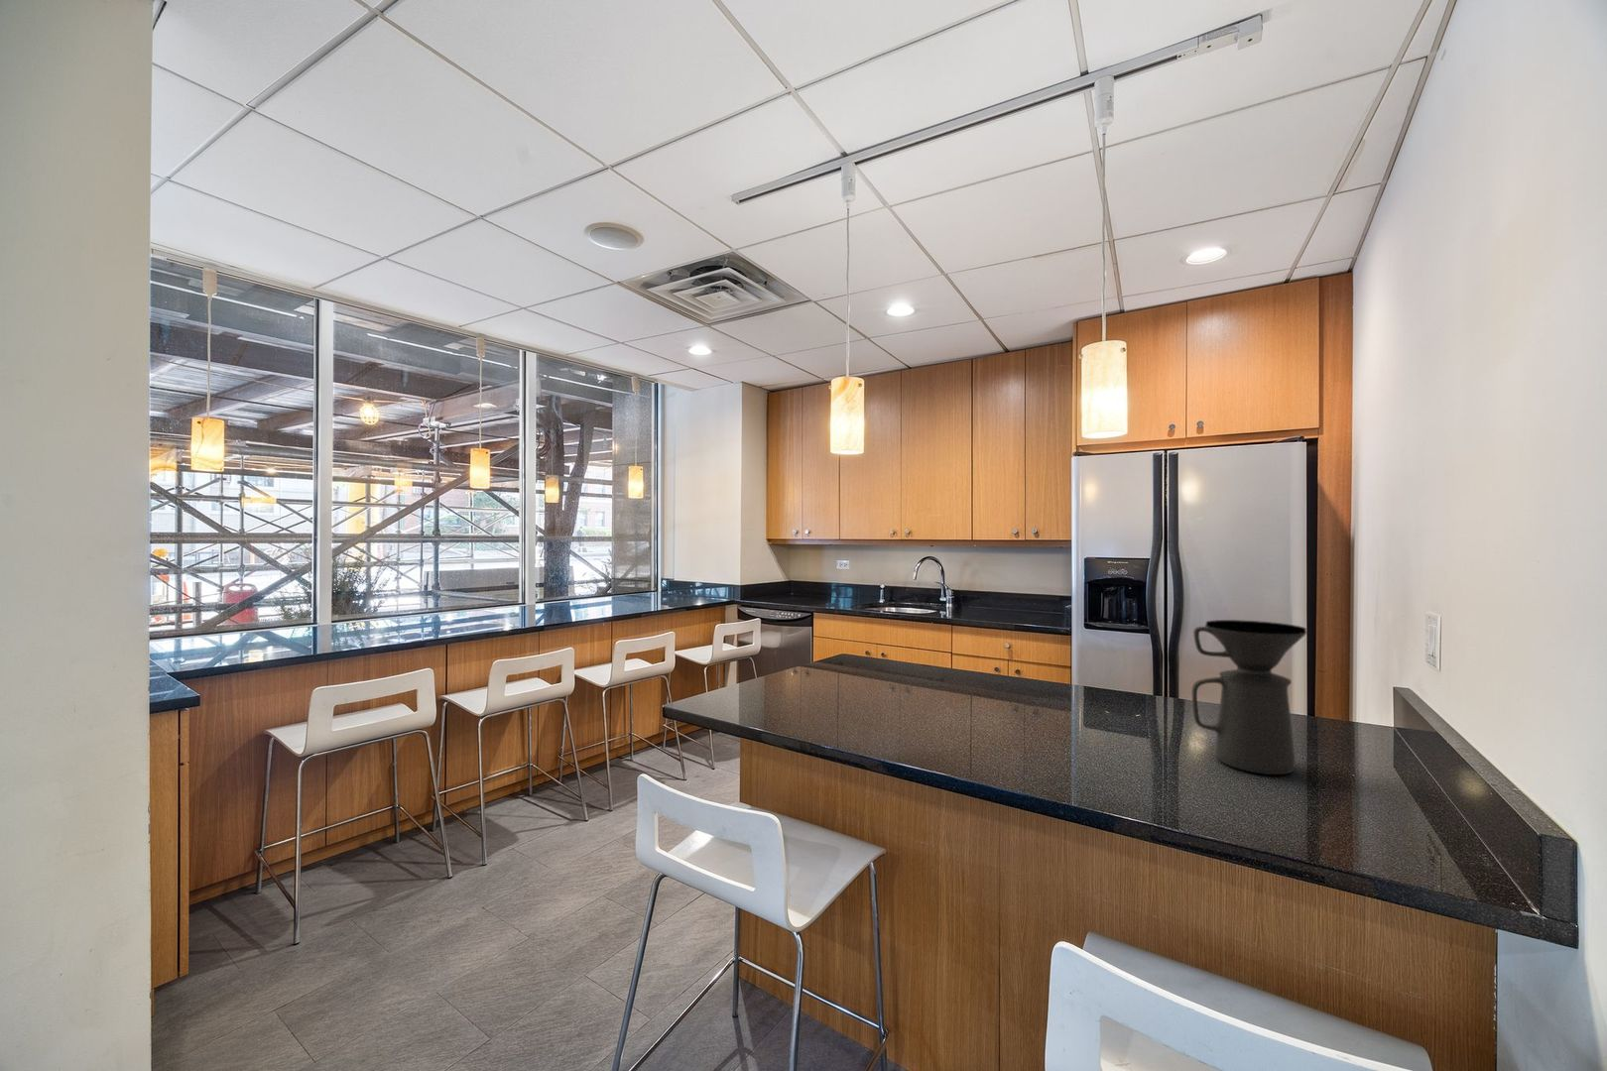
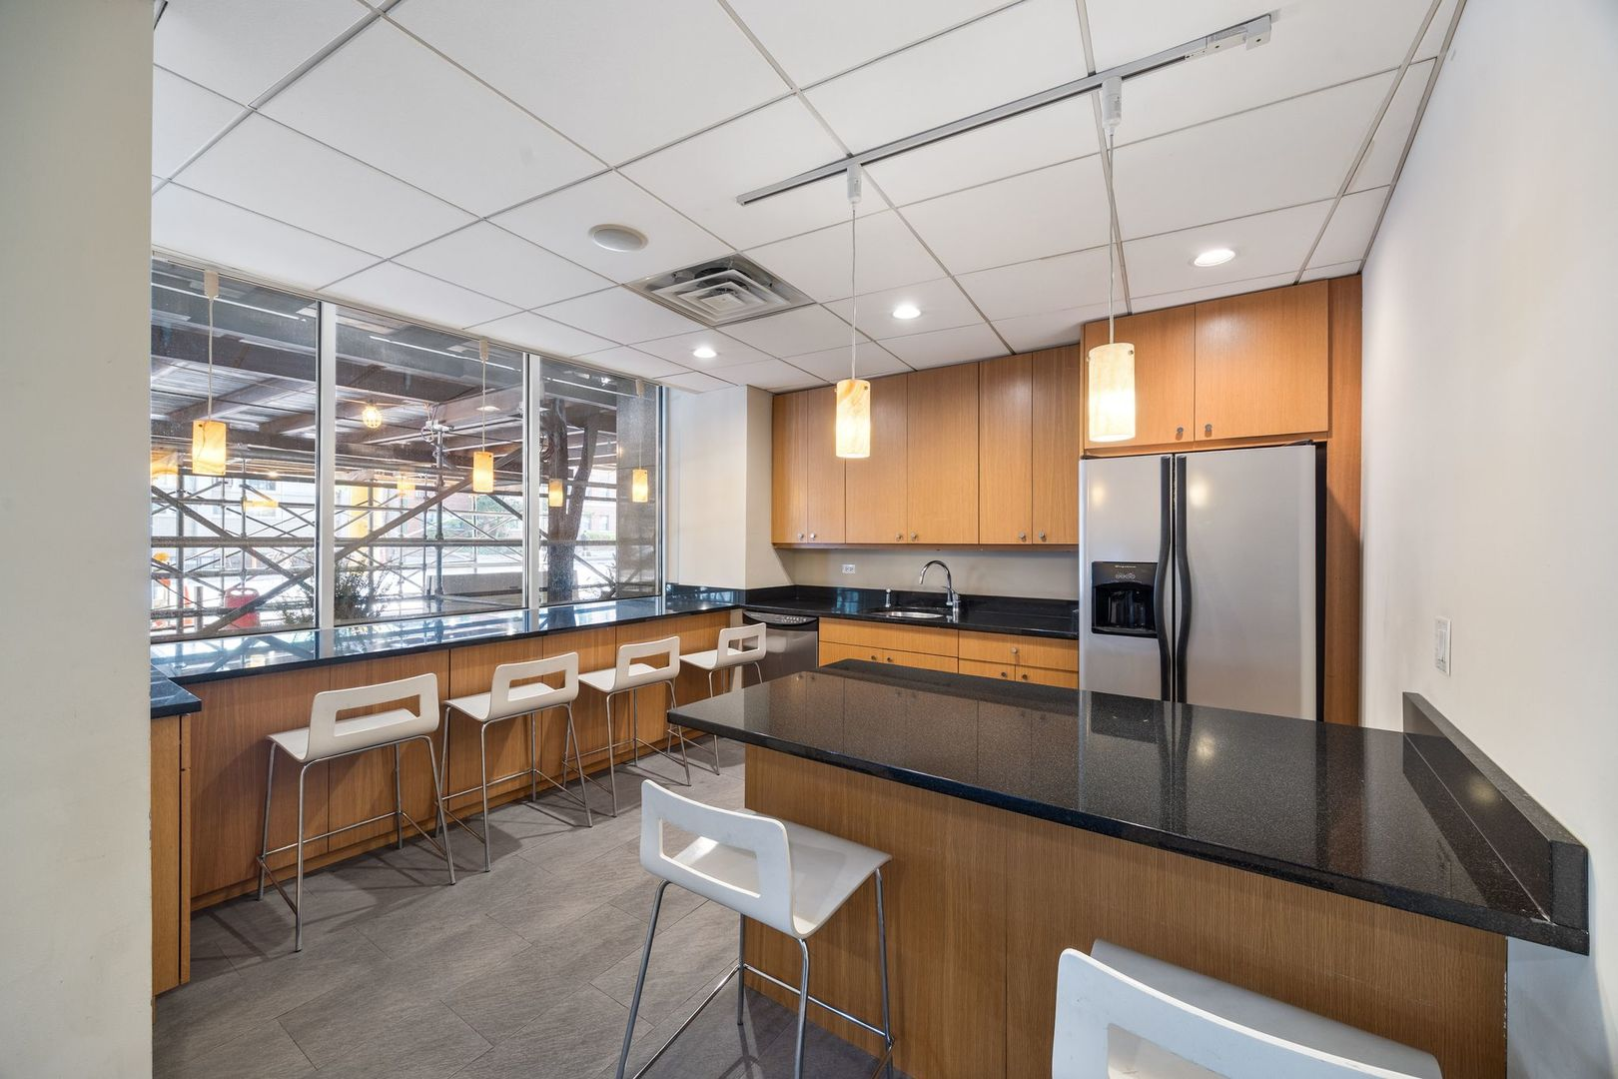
- coffee maker (1254, 694)
